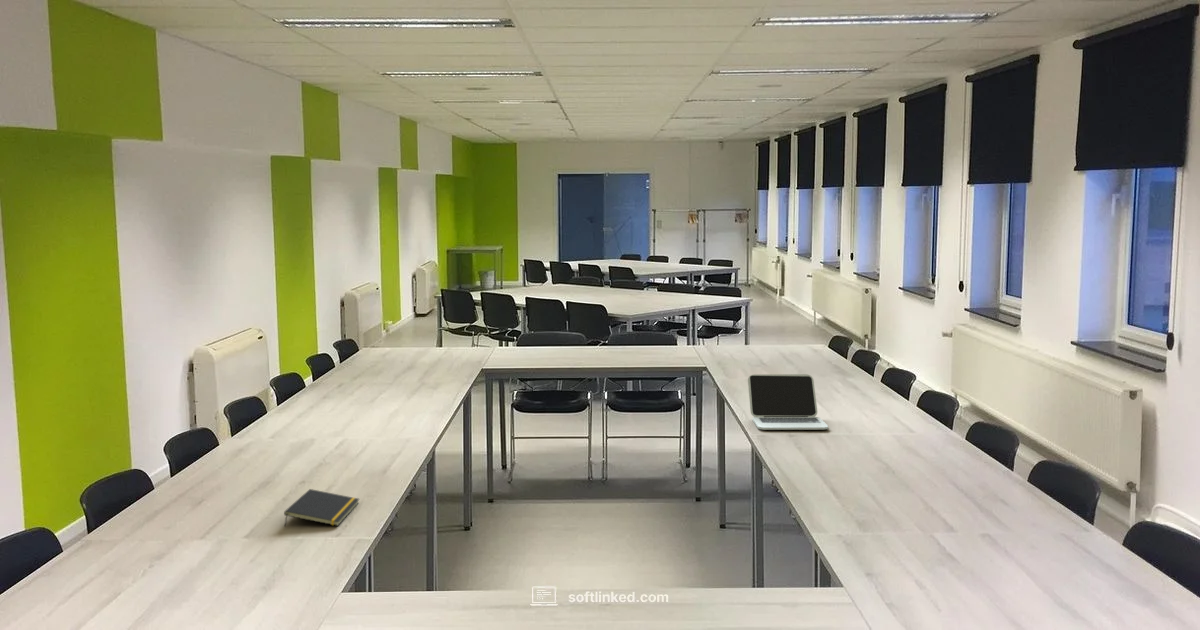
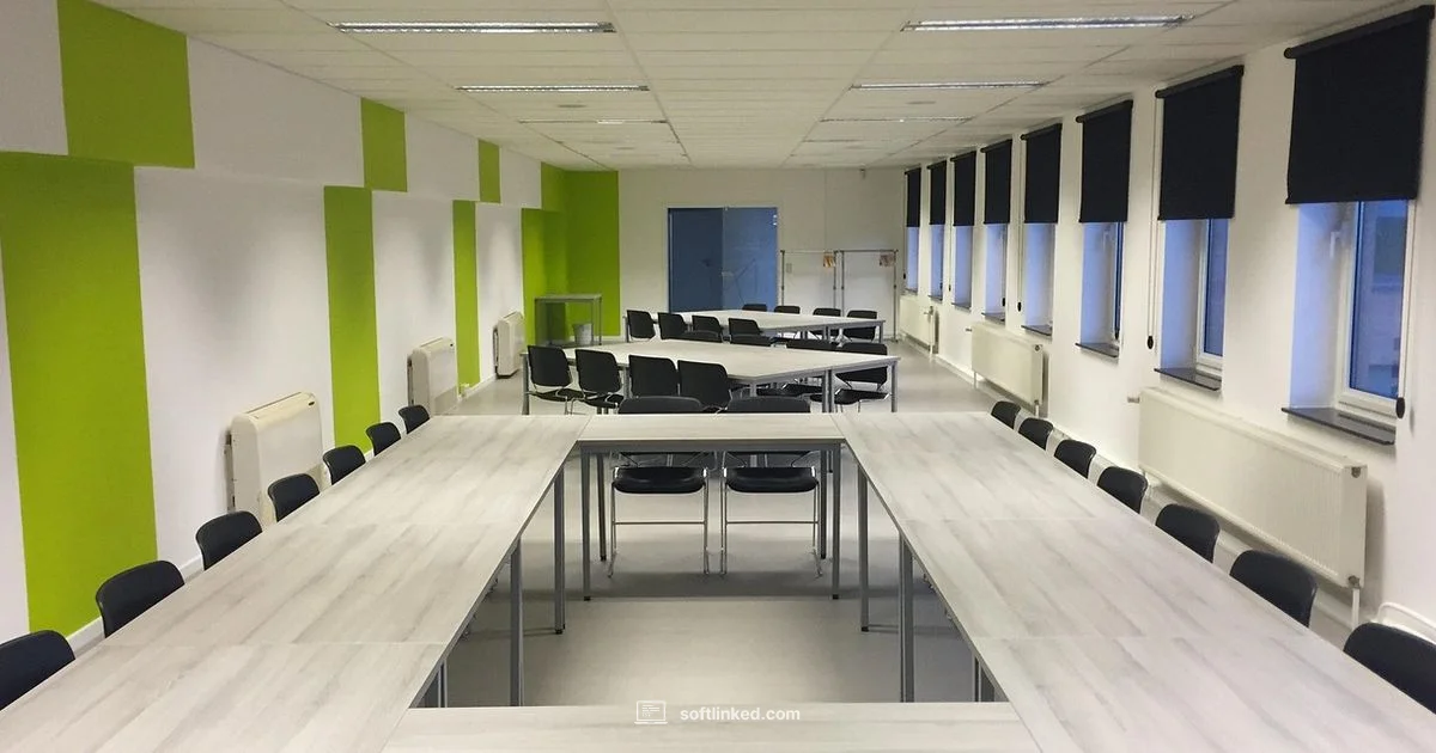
- notepad (323, 506)
- laptop (786, 401)
